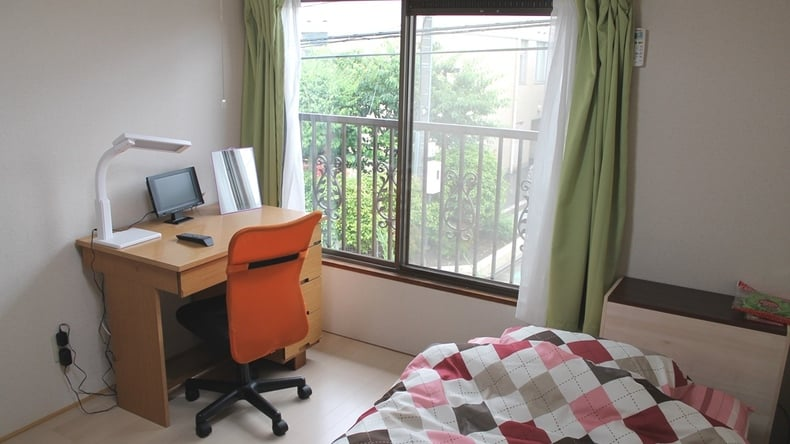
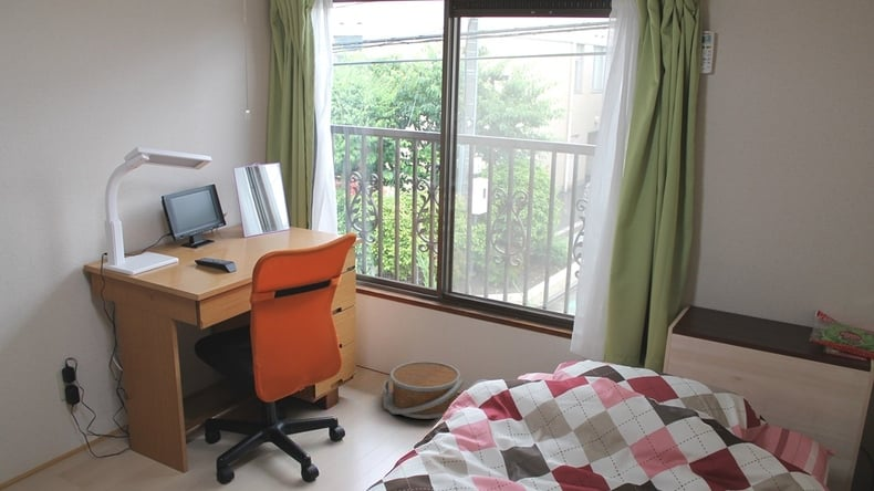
+ basket (423, 389)
